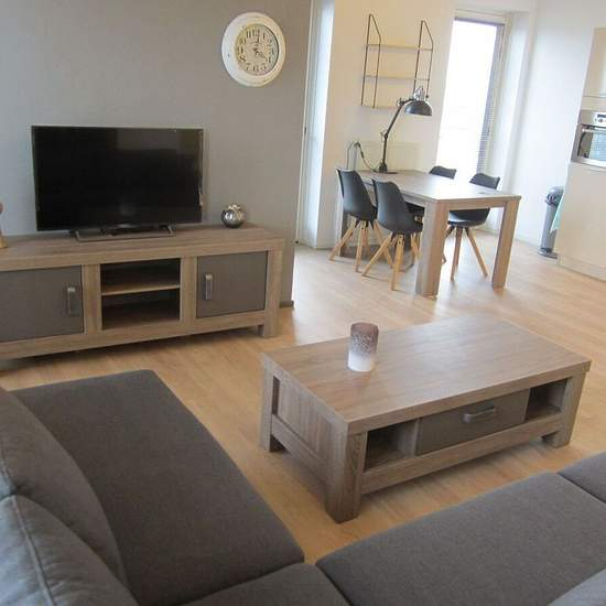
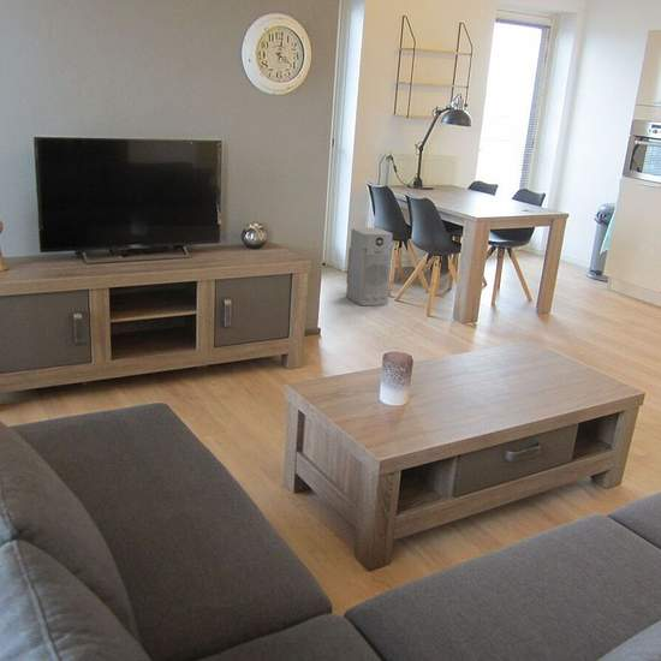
+ air purifier (369, 266)
